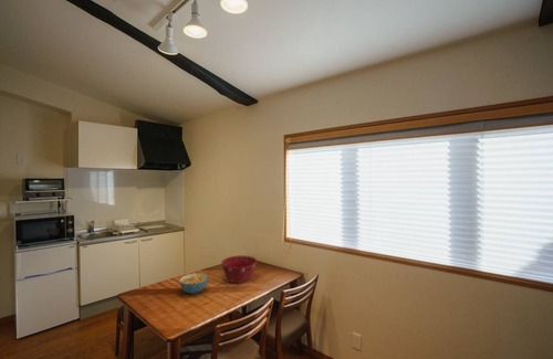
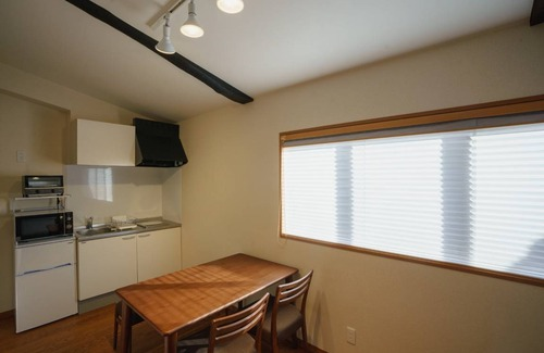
- cereal bowl (194, 285)
- mixing bowl (239, 270)
